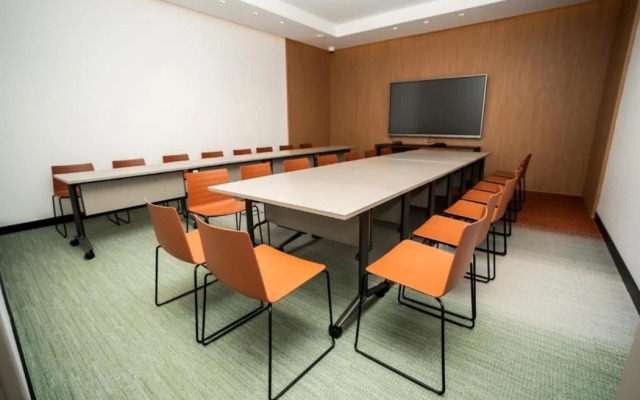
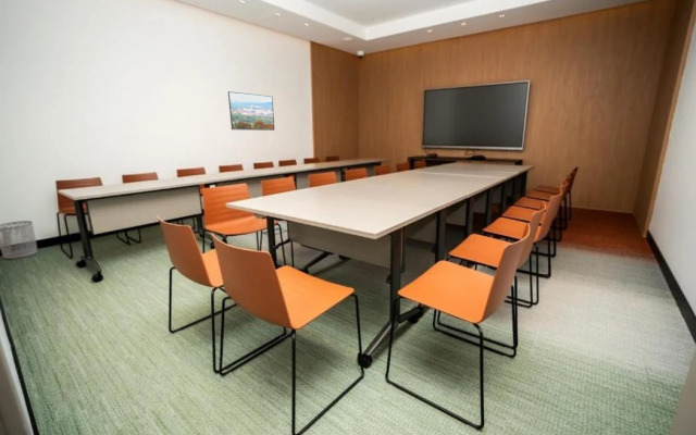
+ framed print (252, 112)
+ waste bin (16, 239)
